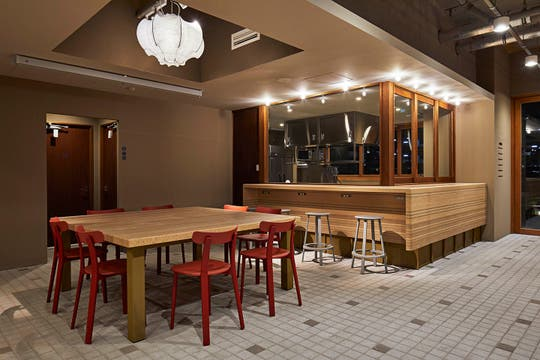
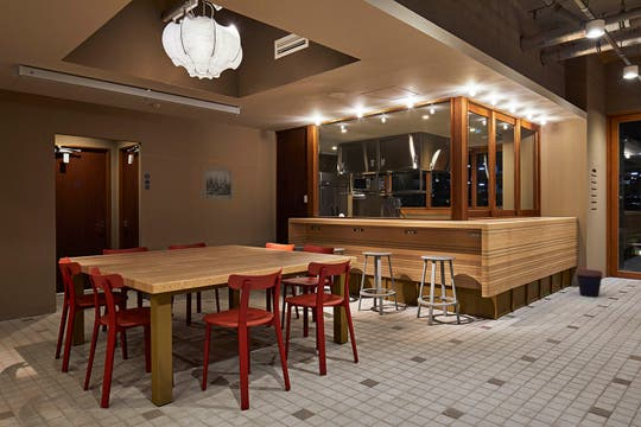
+ coffee cup (589, 282)
+ wall art (217, 184)
